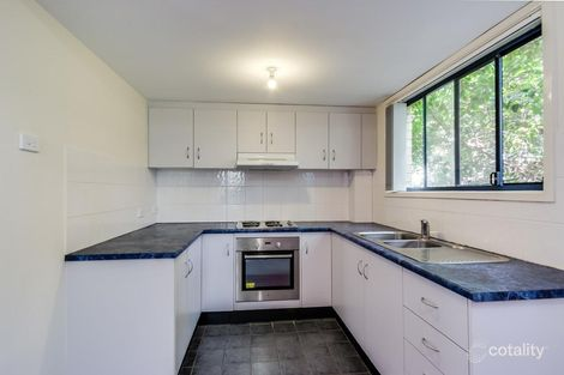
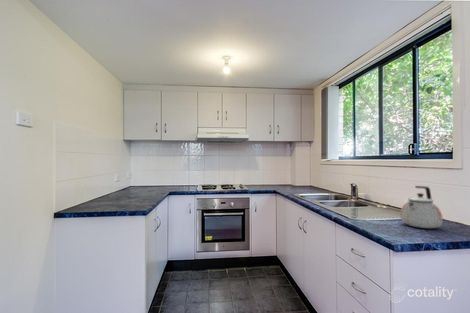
+ kettle (420, 205)
